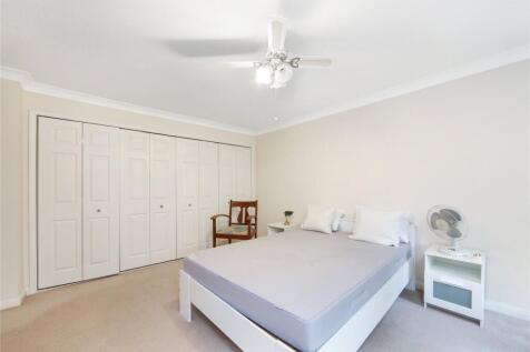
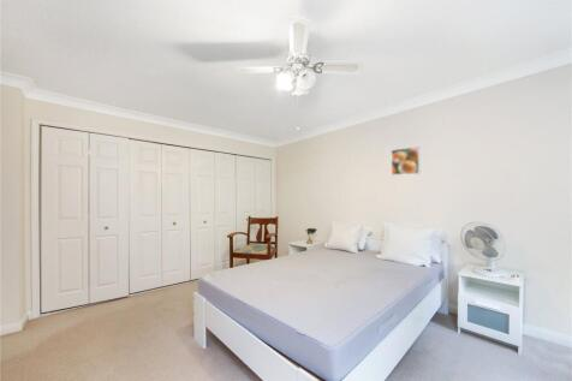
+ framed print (405, 161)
